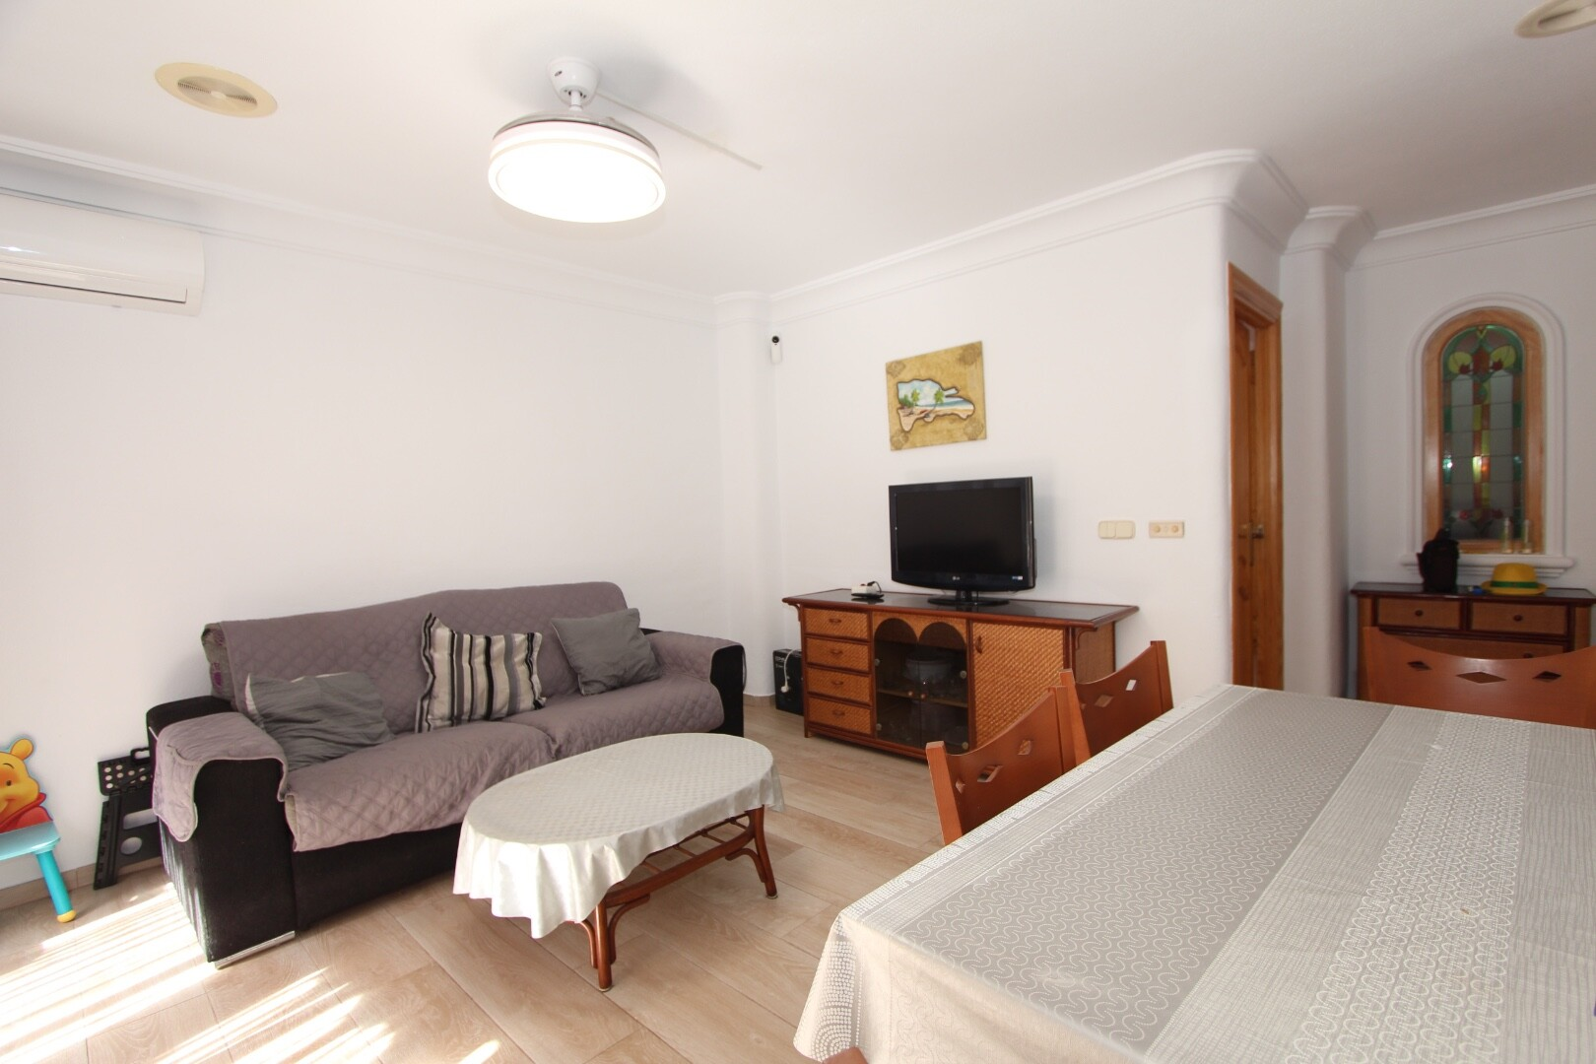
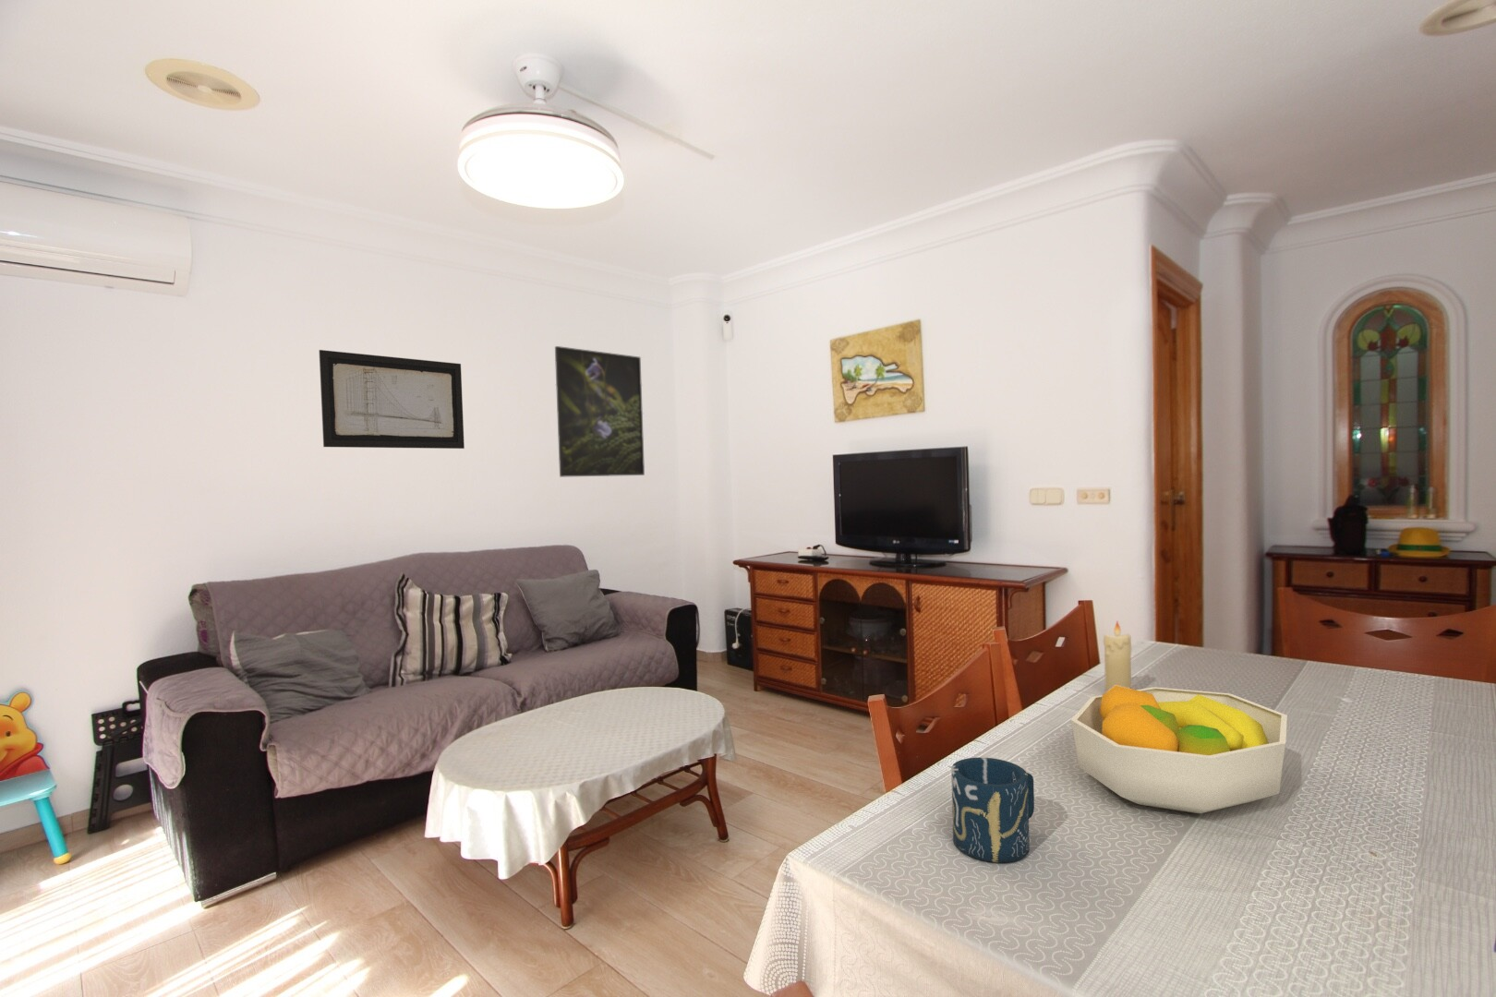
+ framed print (601, 414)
+ candle (1116, 658)
+ cup (997, 804)
+ fruit bowl (1179, 734)
+ wall art (396, 403)
